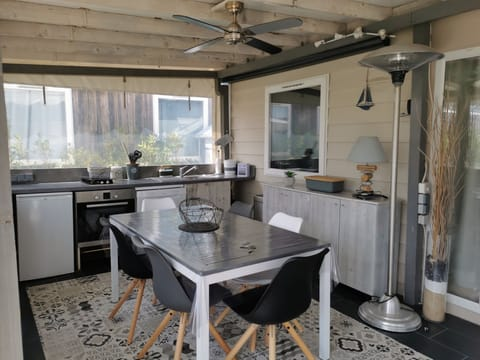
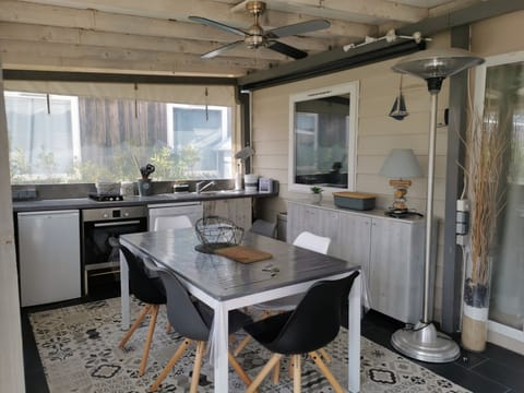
+ cutting board (242, 253)
